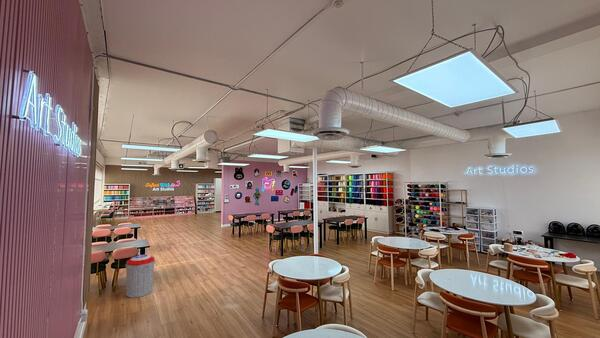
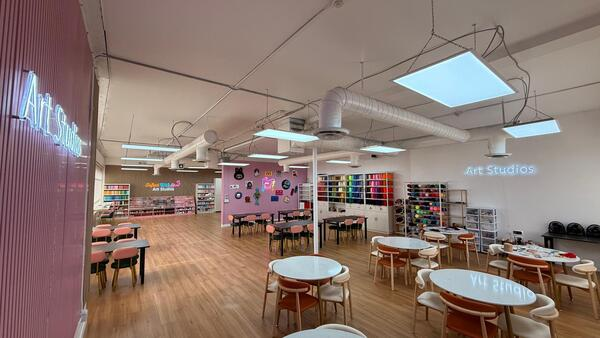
- trash can (140, 274)
